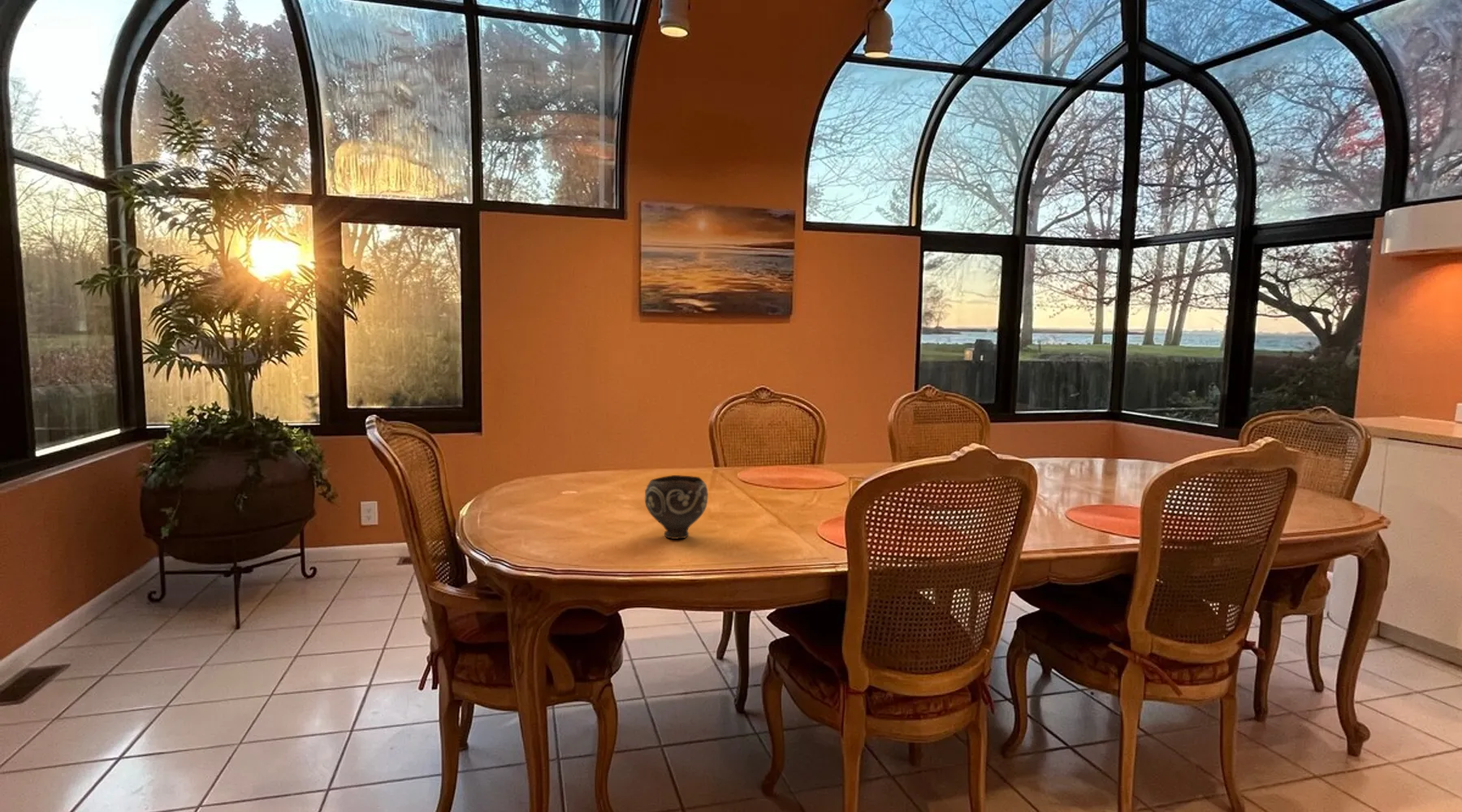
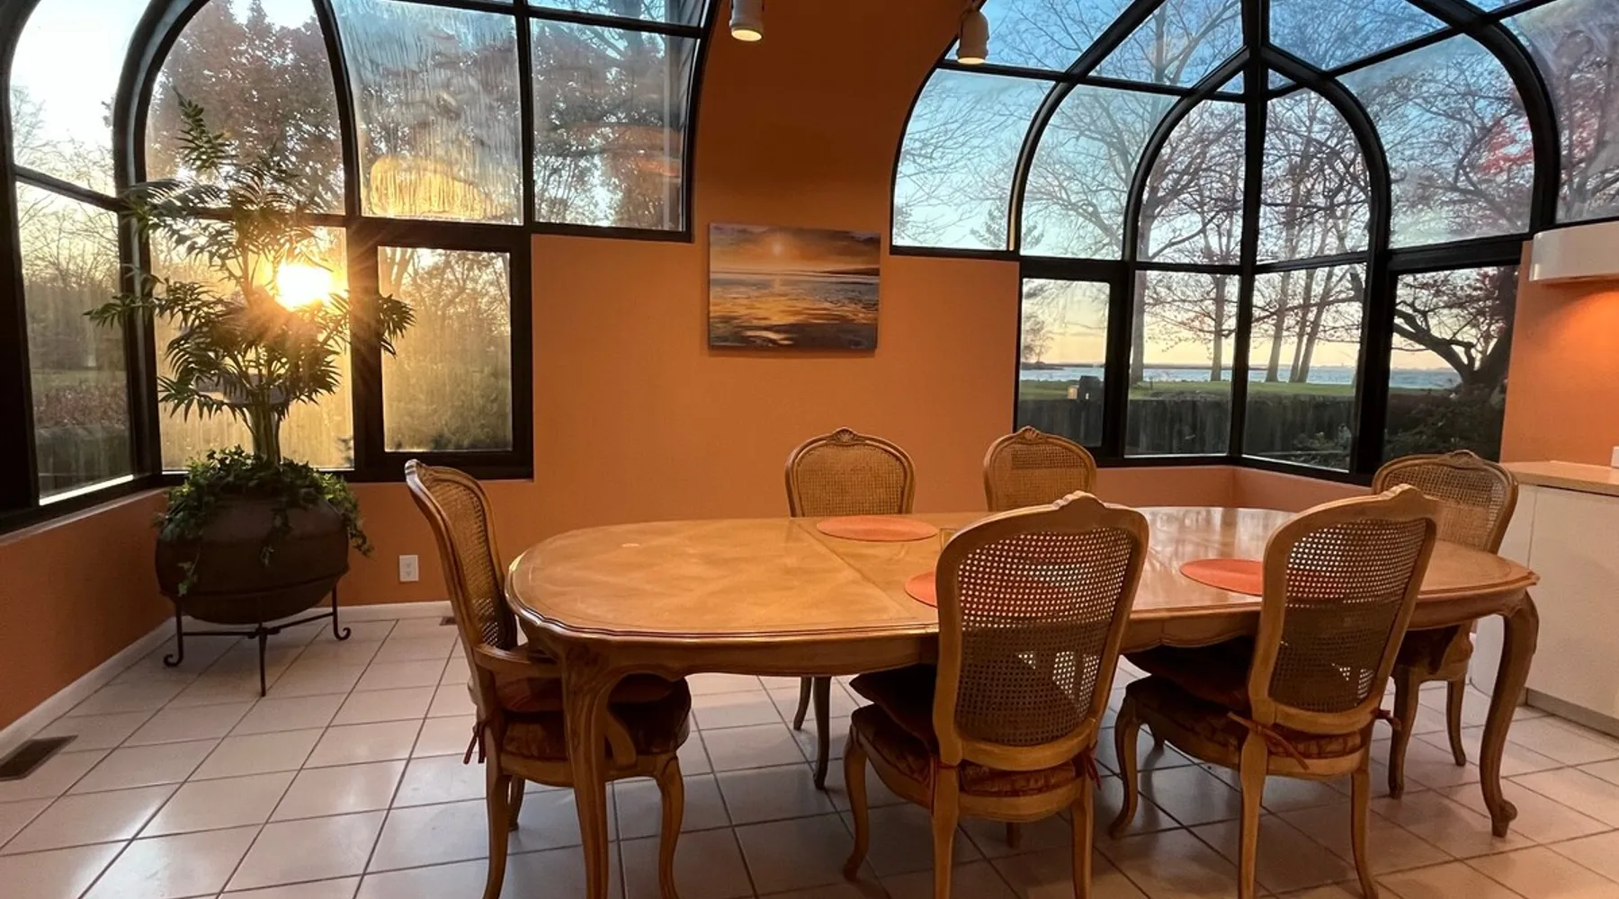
- bowl (676, 506)
